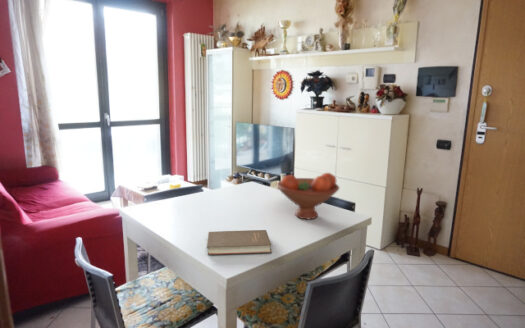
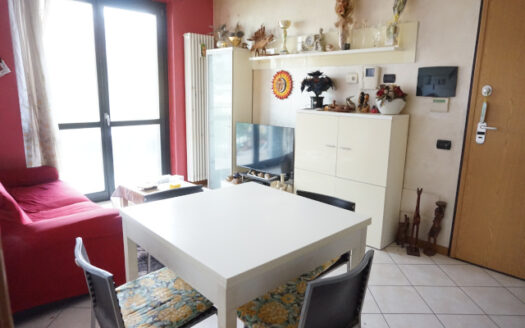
- fruit bowl (307, 194)
- book (238, 241)
